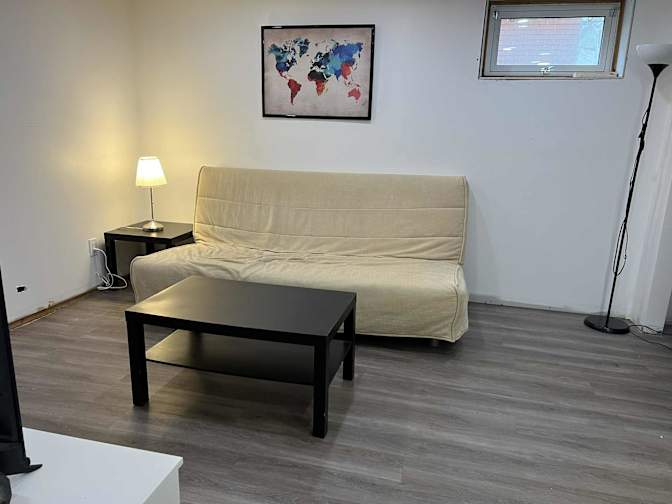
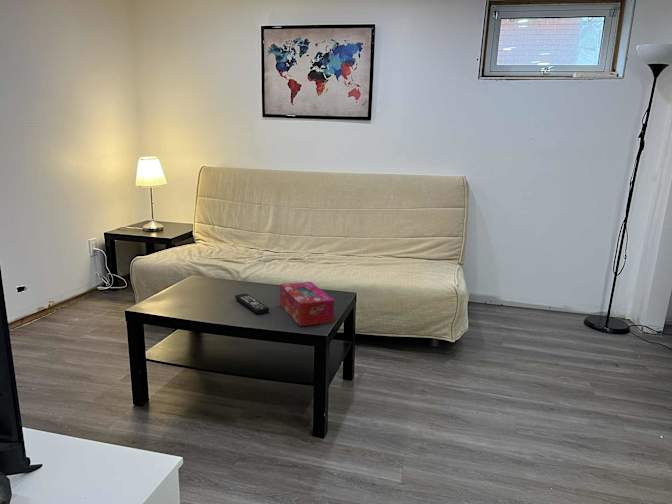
+ remote control (251, 303)
+ tissue box (305, 302)
